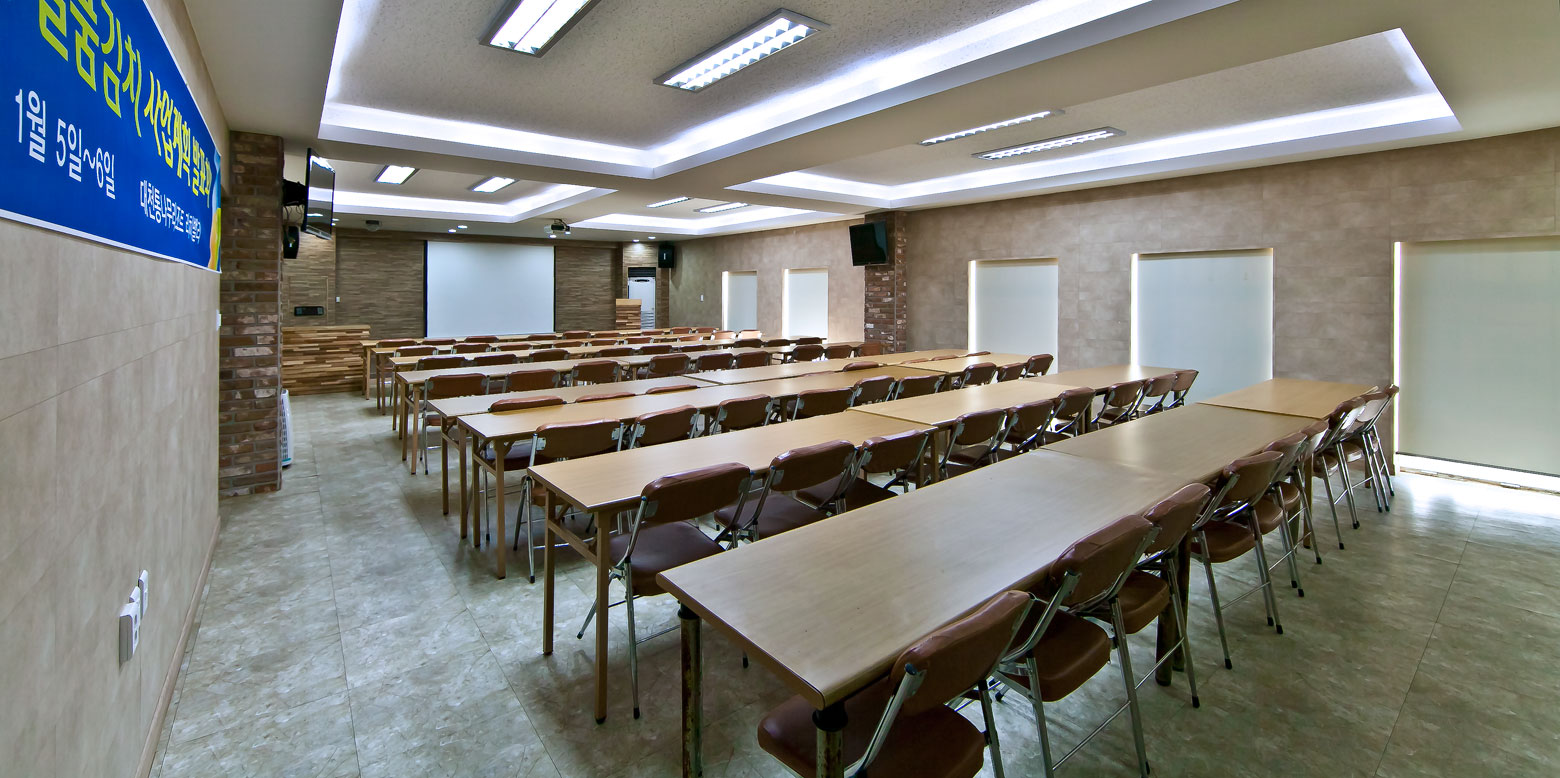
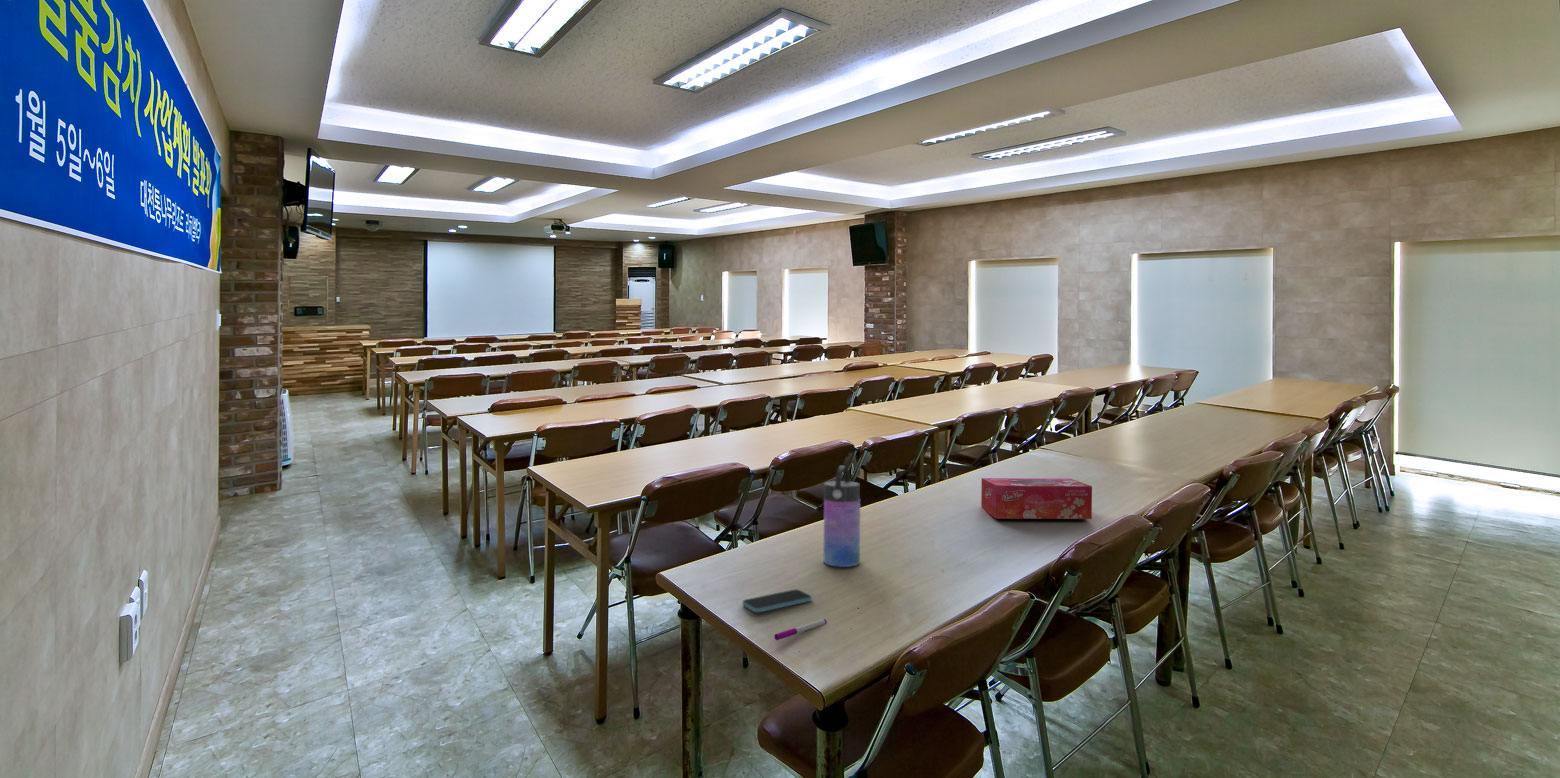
+ tissue box (1034, 497)
+ pen (801, 628)
+ water bottle (841, 513)
+ smartphone (777, 600)
